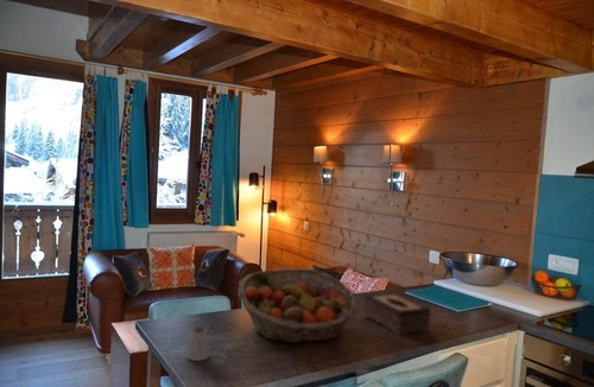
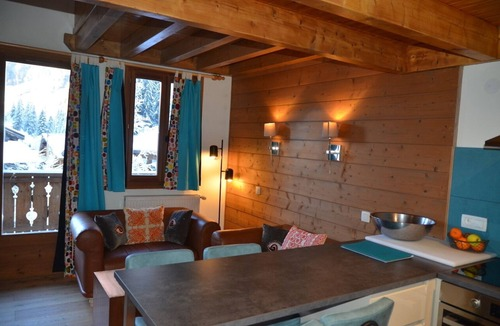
- fruit basket (297, 303)
- saltshaker (198, 342)
- tissue box (396, 311)
